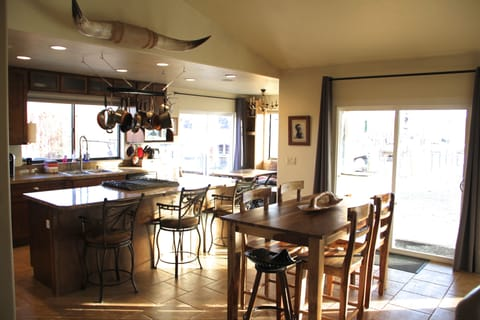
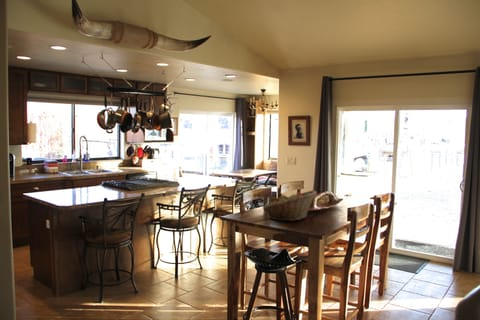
+ fruit basket (289, 204)
